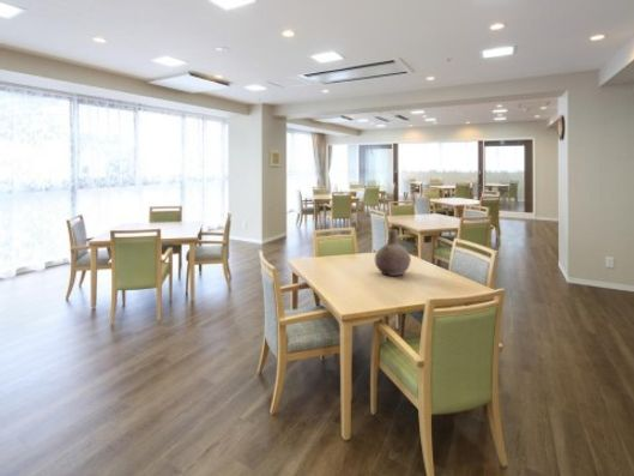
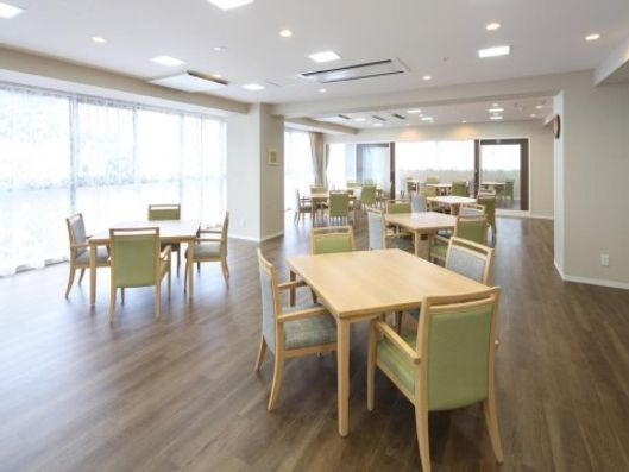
- vase (392, 252)
